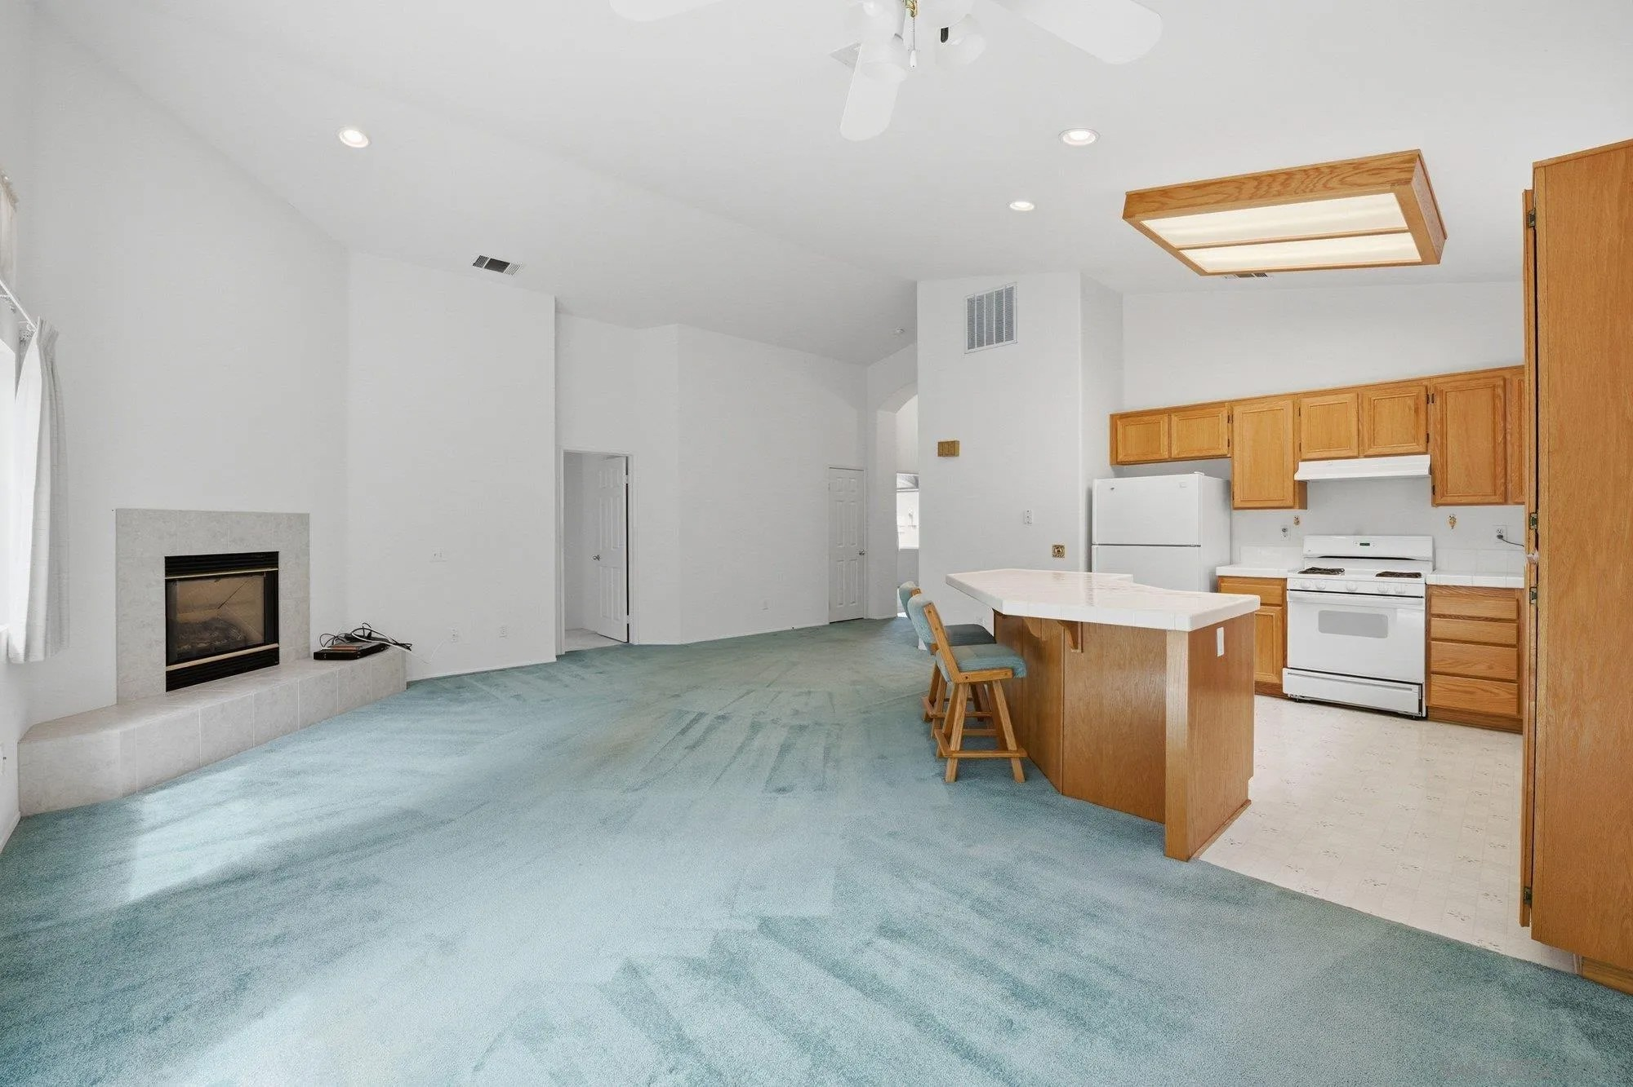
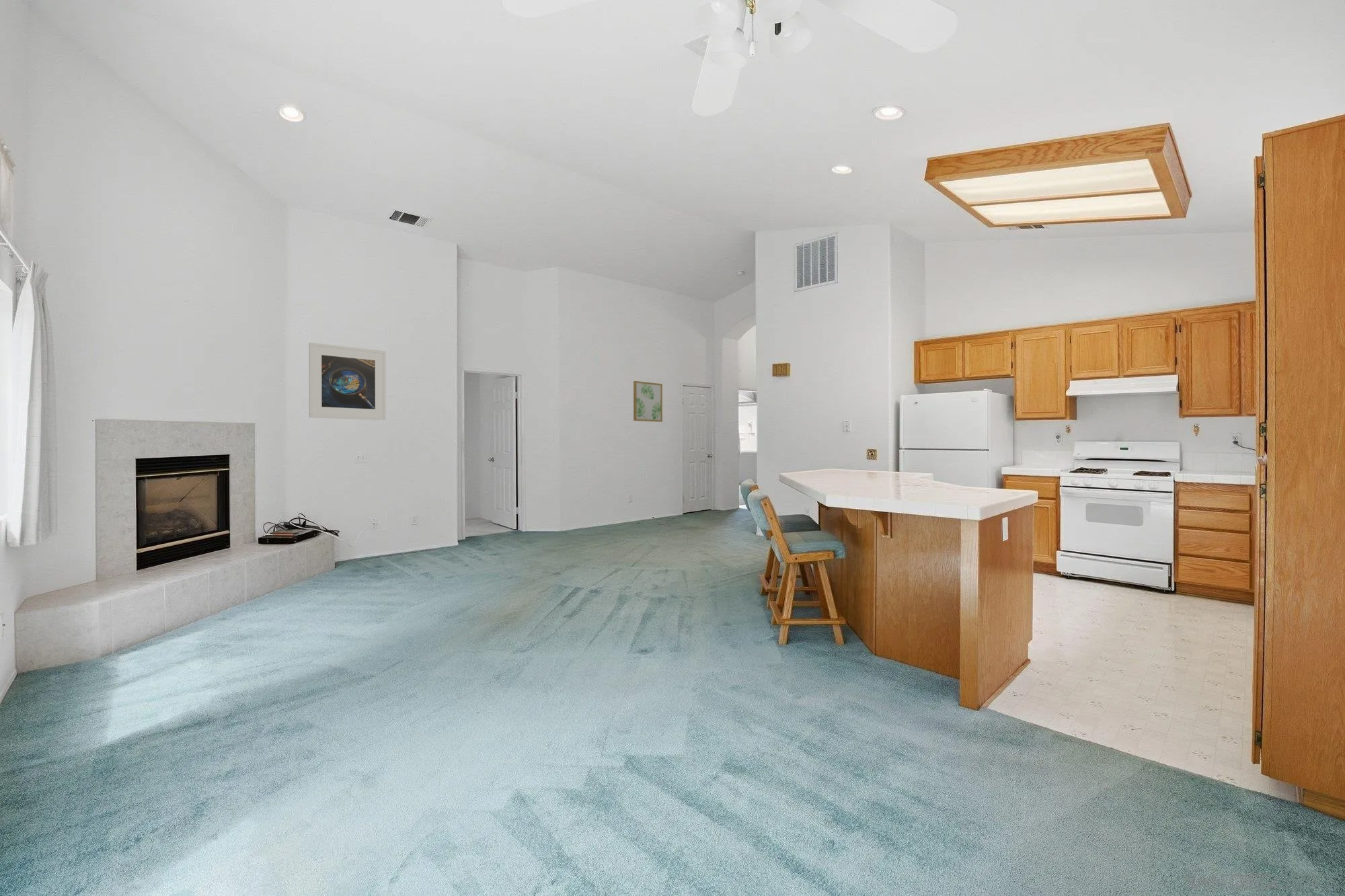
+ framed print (348, 382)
+ wall art (648, 401)
